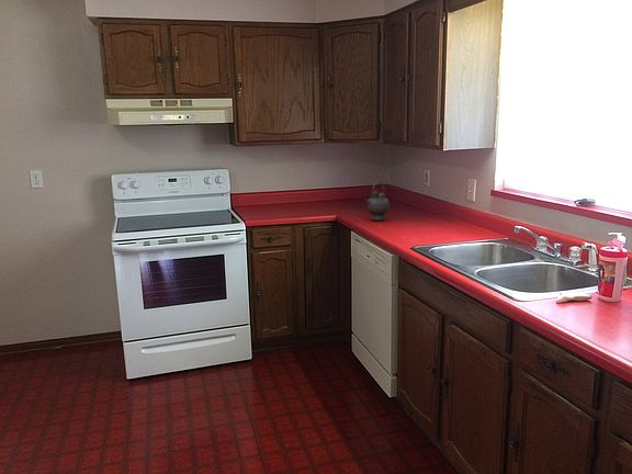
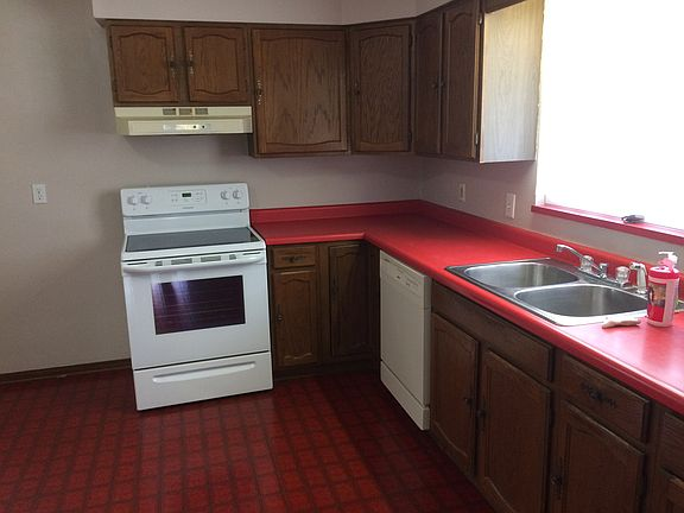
- teapot (375, 201)
